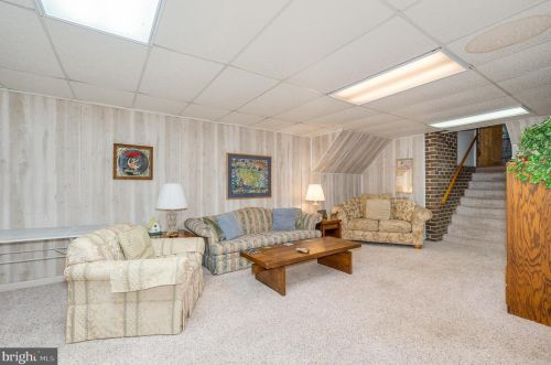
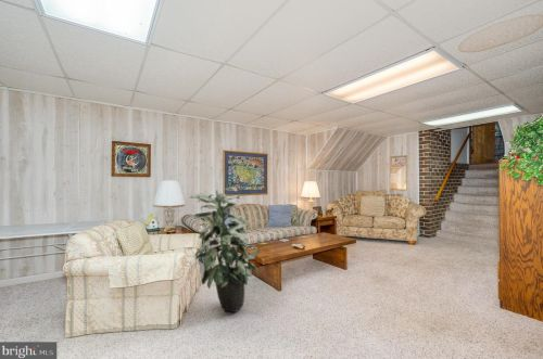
+ indoor plant (225, 248)
